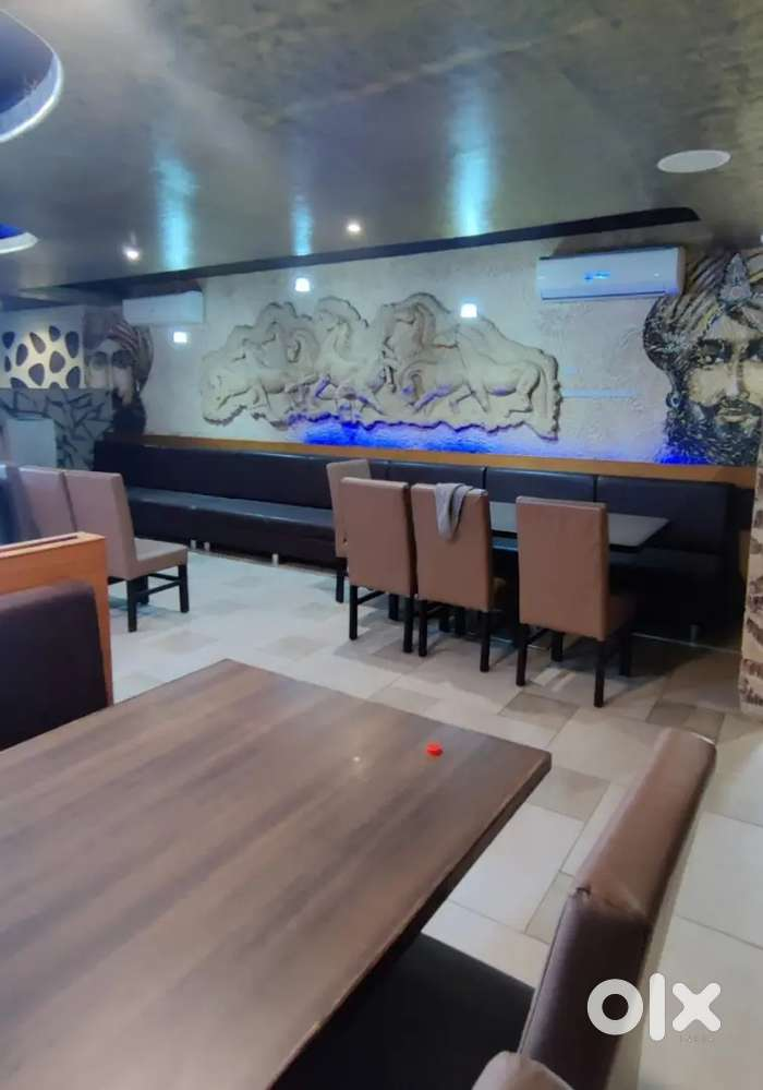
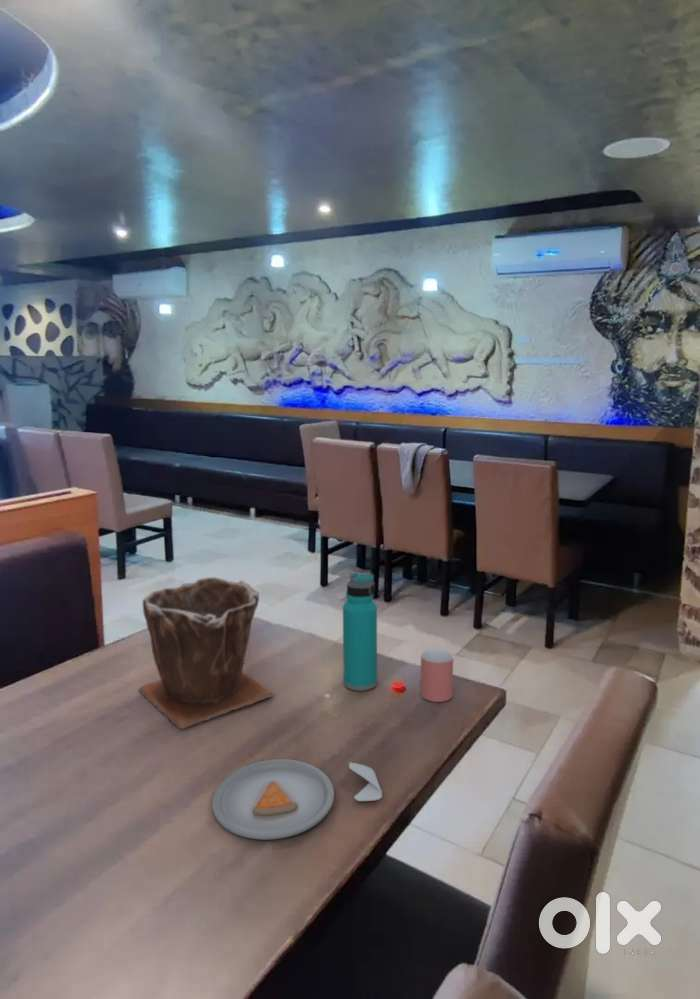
+ plant pot (203, 642)
+ cup (434, 671)
+ dinner plate (297, 792)
+ water bottle (360, 629)
